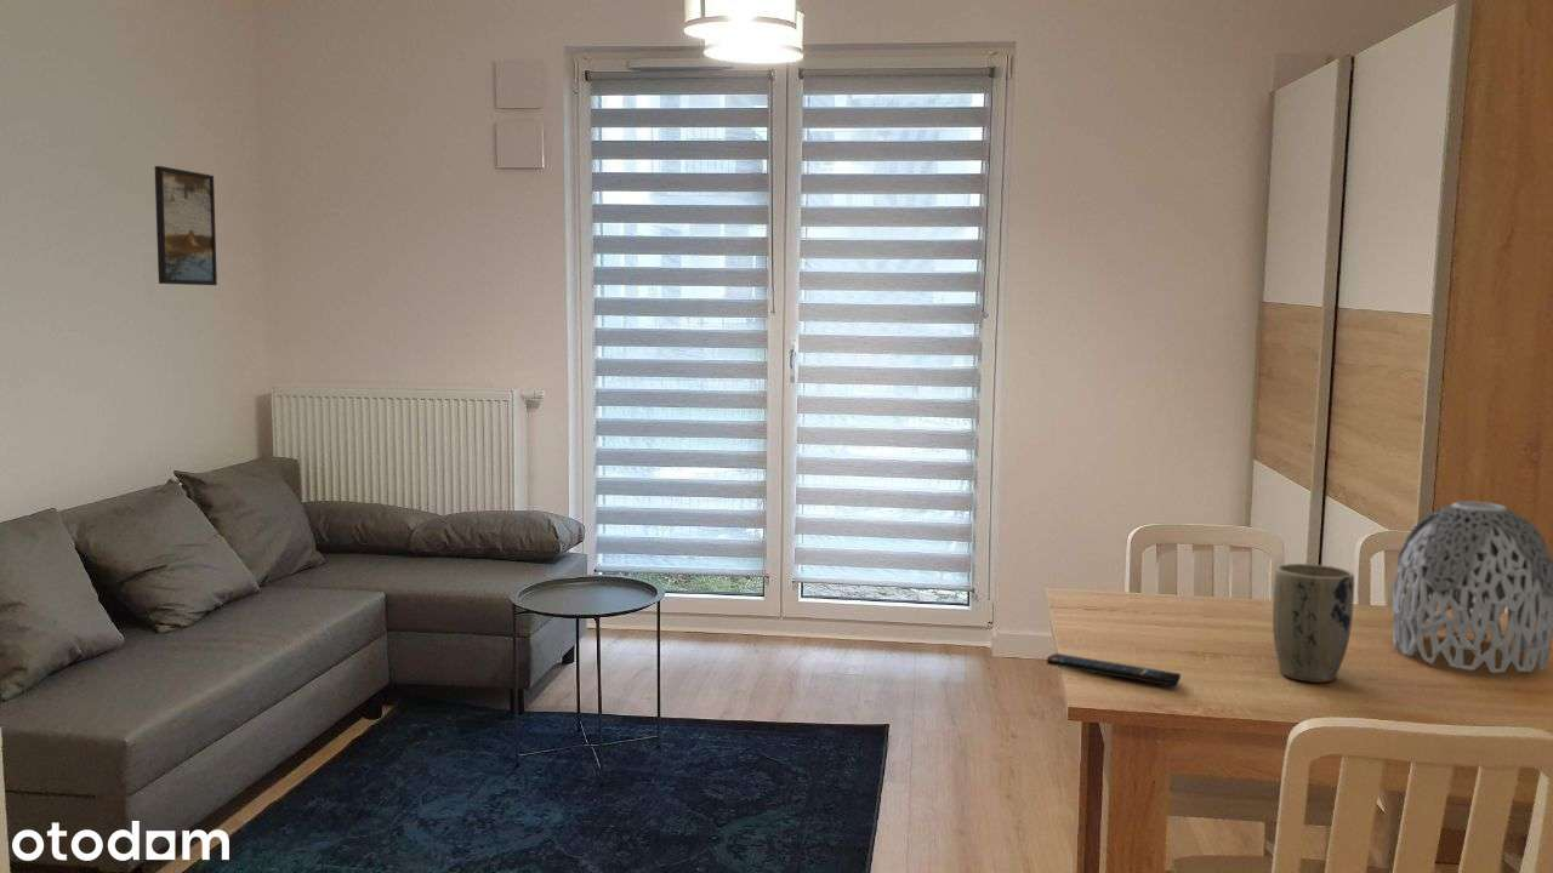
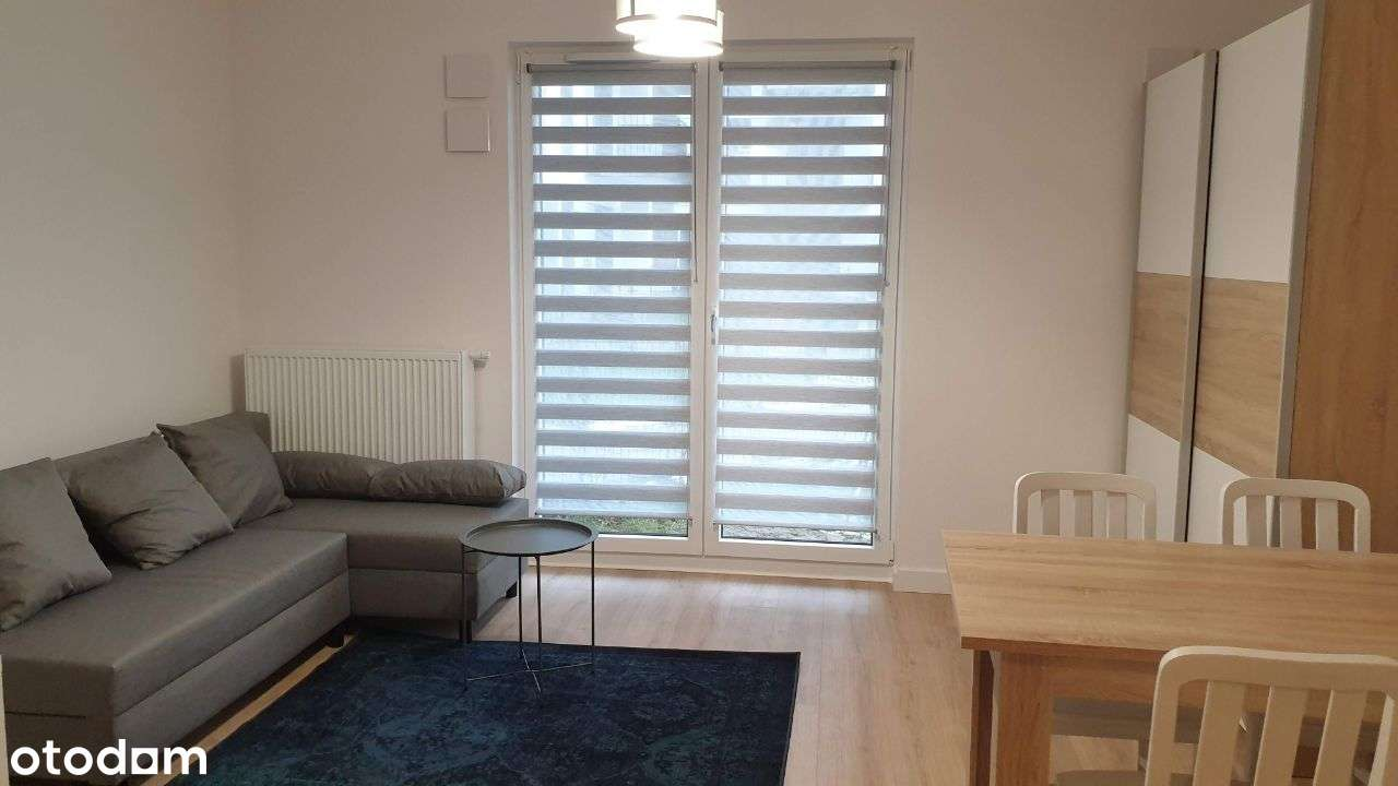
- plant pot (1312, 622)
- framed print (187, 228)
- remote control (1110, 669)
- vase (1472, 580)
